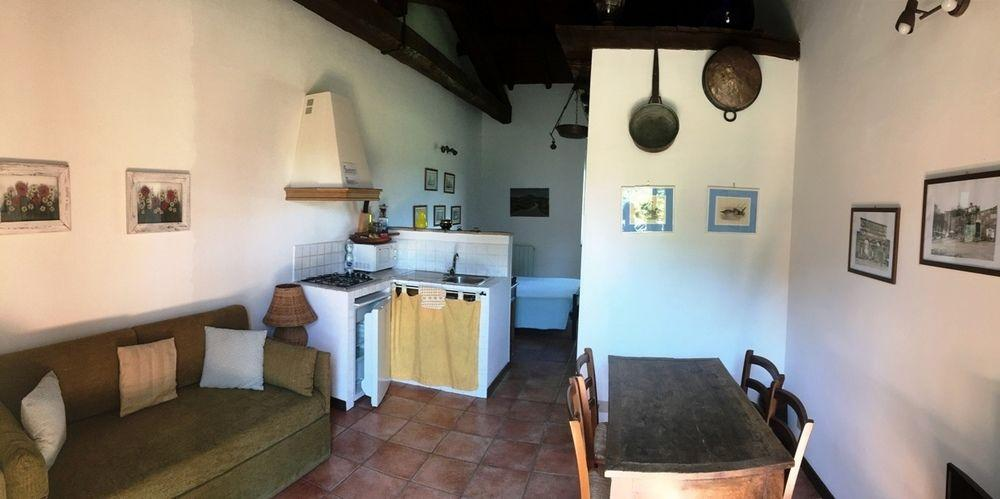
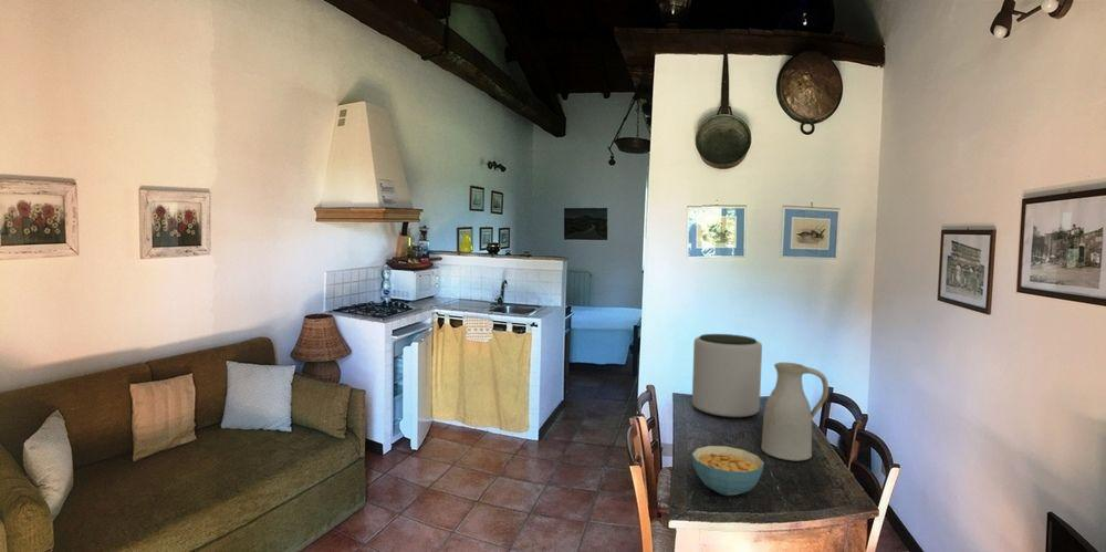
+ cereal bowl (727, 475)
+ ceramic pitcher (794, 409)
+ plant pot (726, 374)
